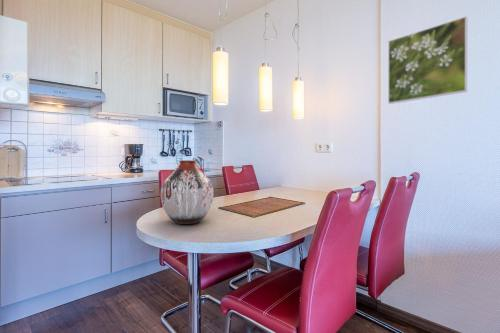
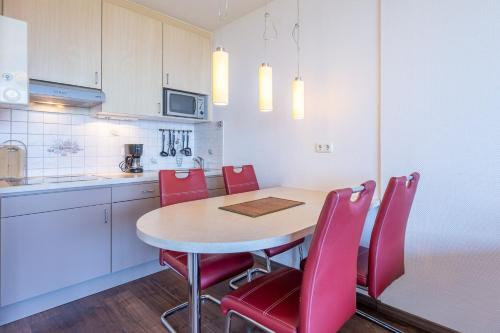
- vase (187, 191)
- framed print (424, 64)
